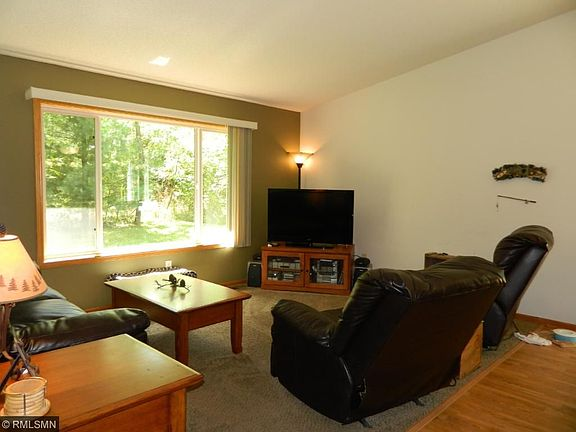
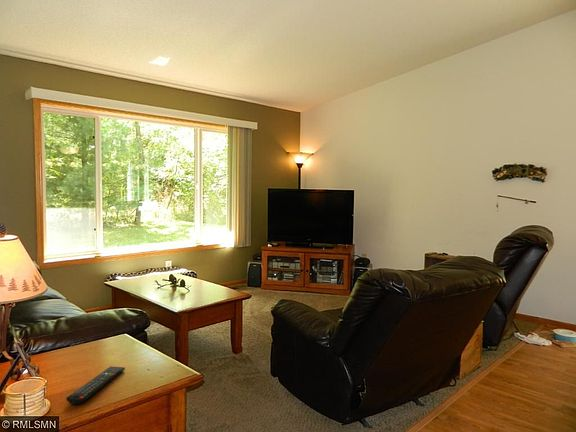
+ remote control (97, 383)
